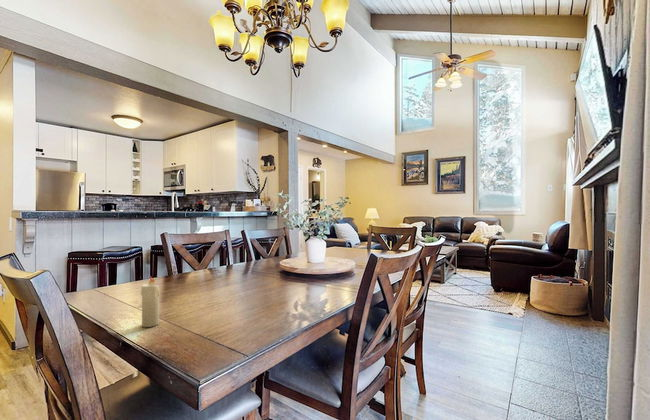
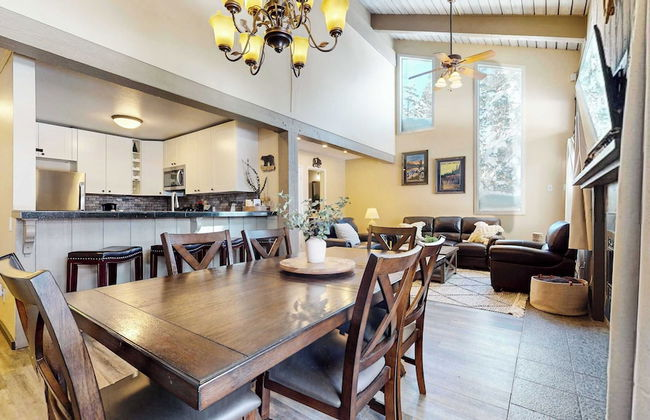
- candle (150, 300)
